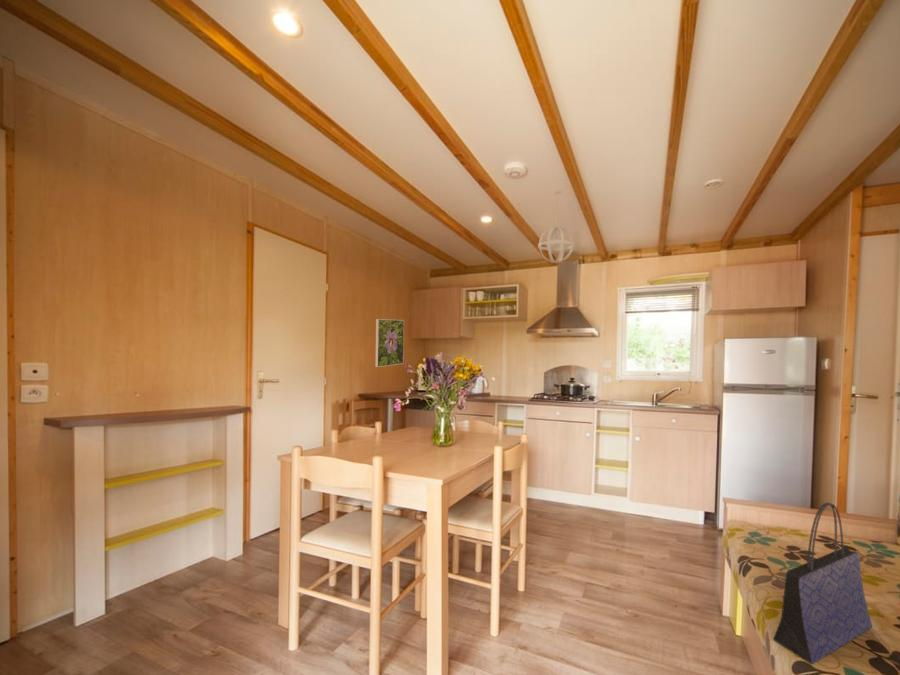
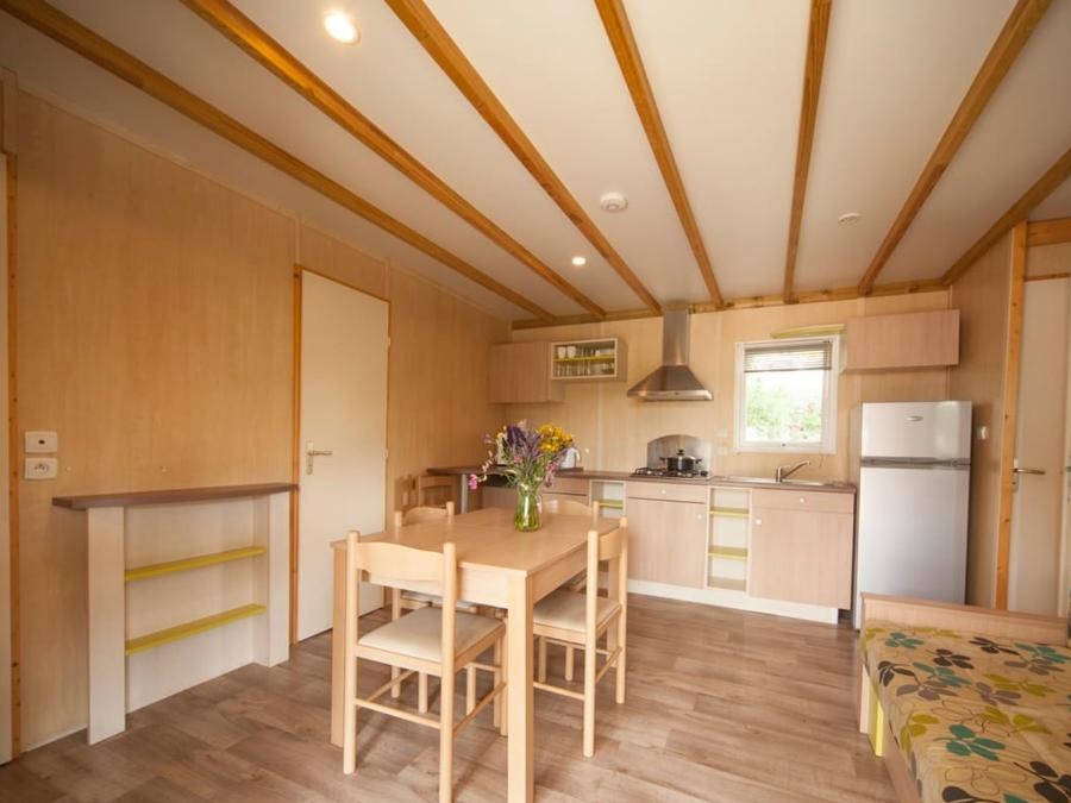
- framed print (390, 342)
- pendant light (556, 227)
- tote bag (829, 567)
